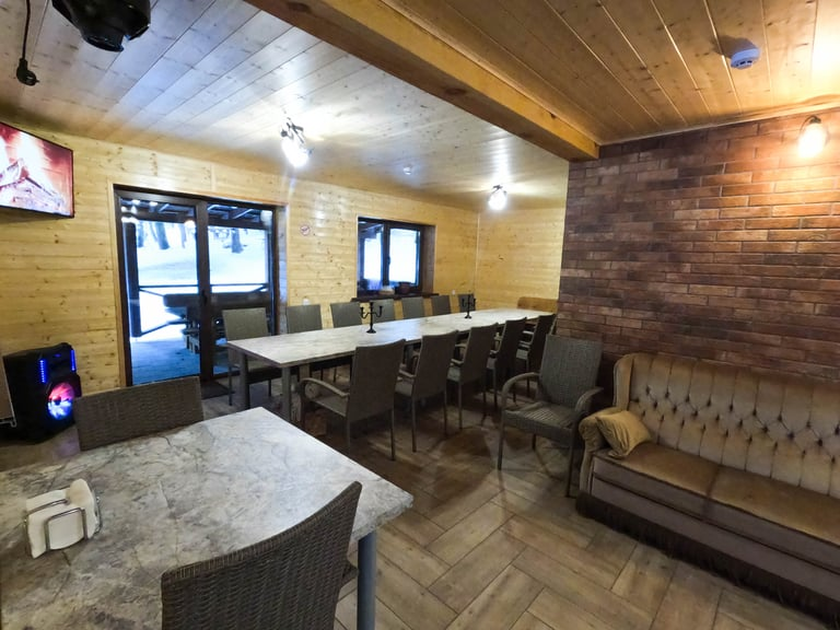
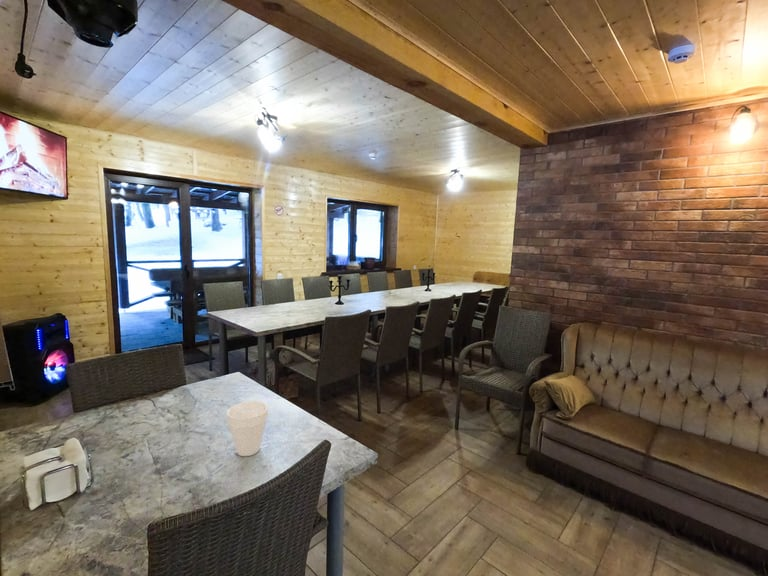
+ cup (248, 429)
